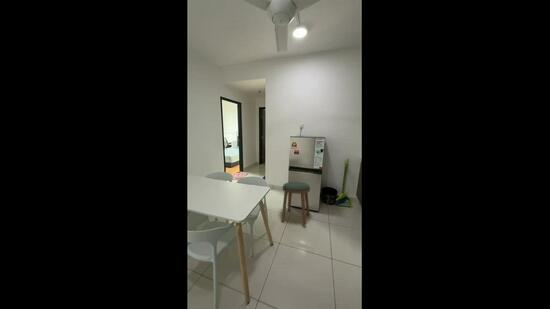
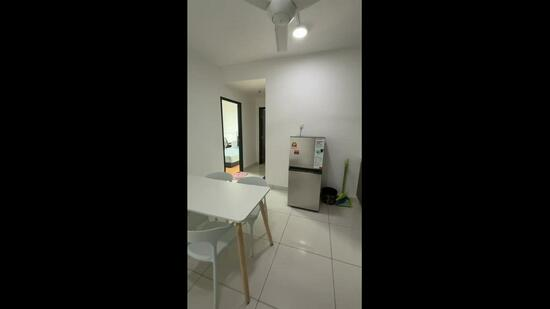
- stool (301, 200)
